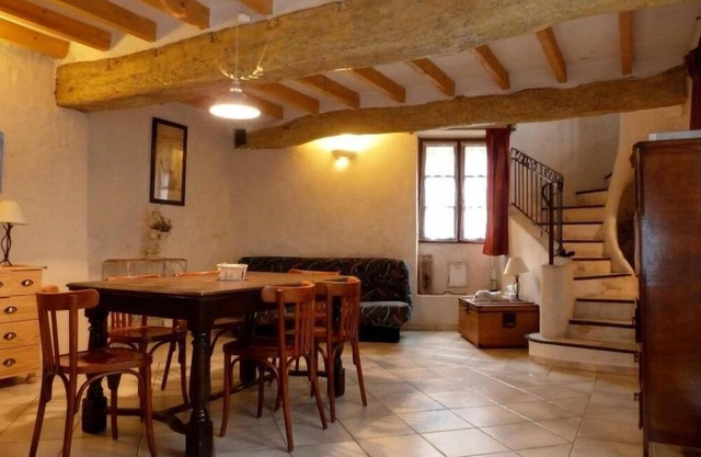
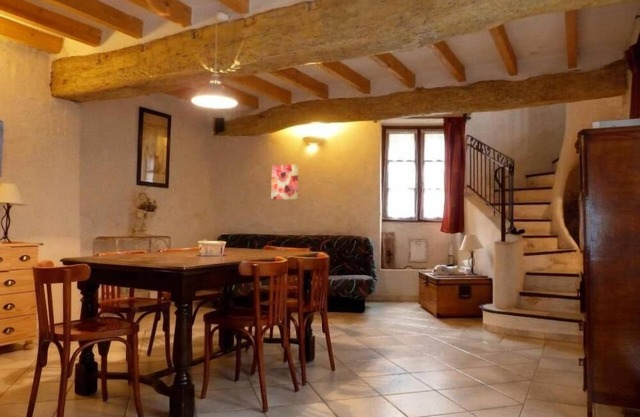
+ wall art (284, 182)
